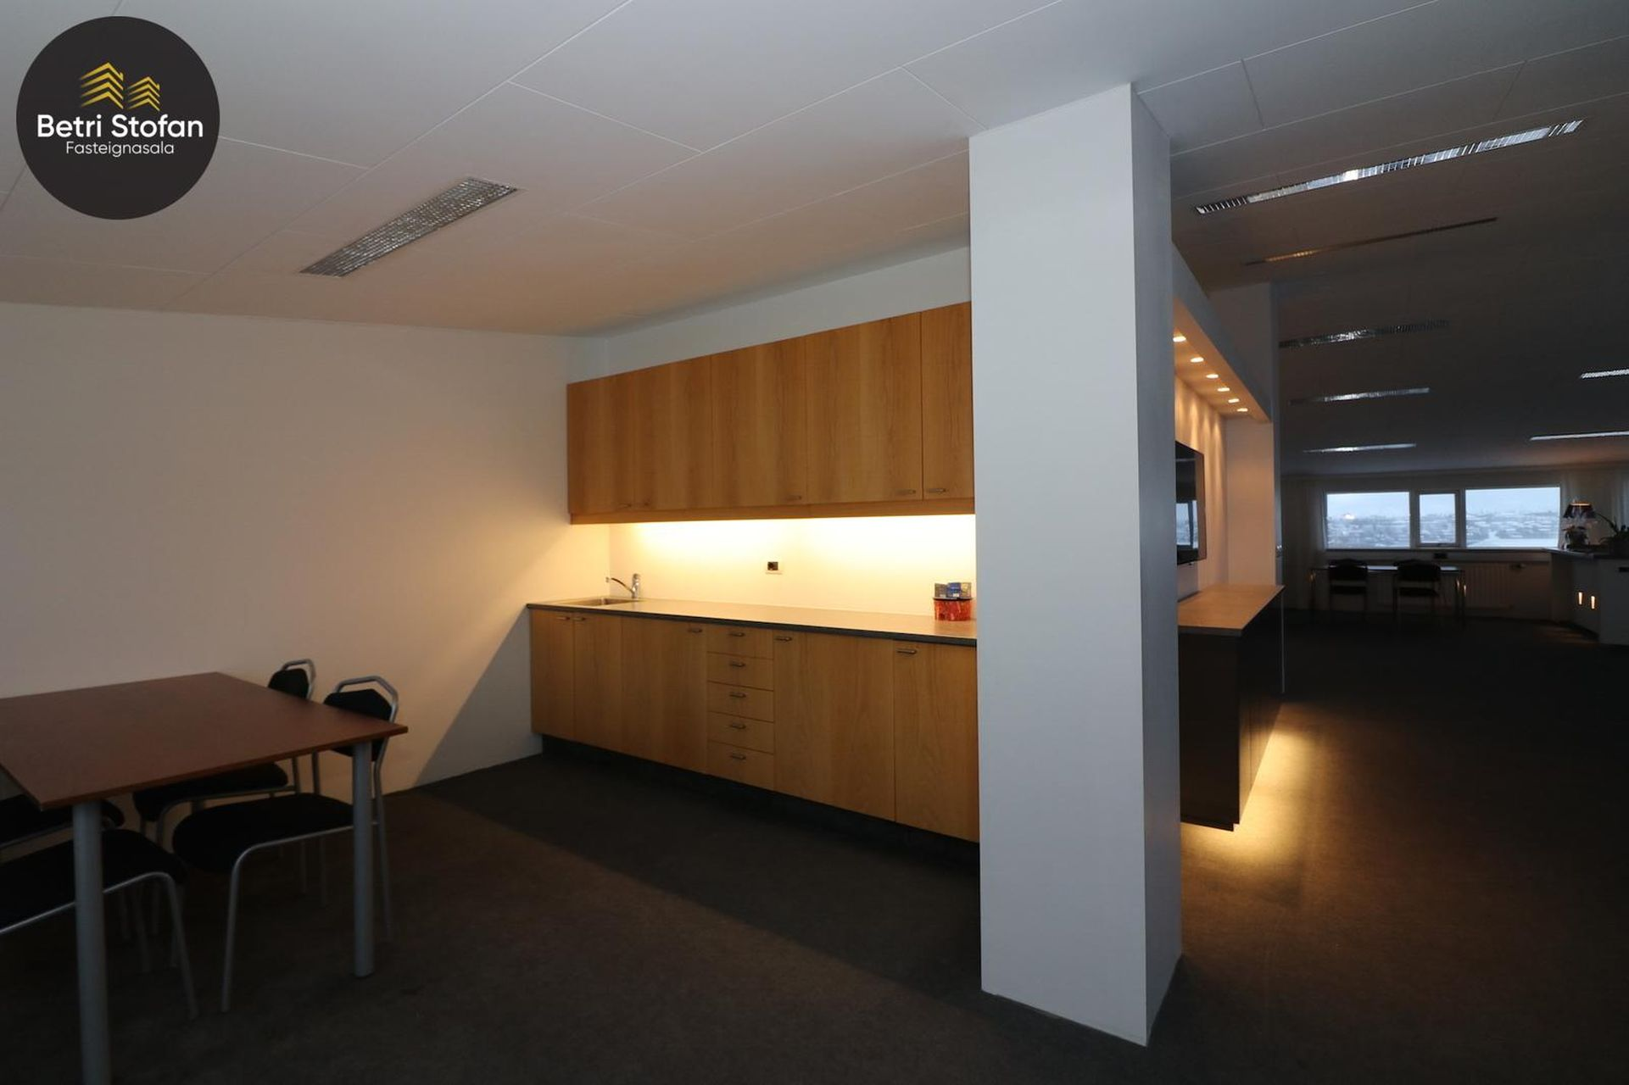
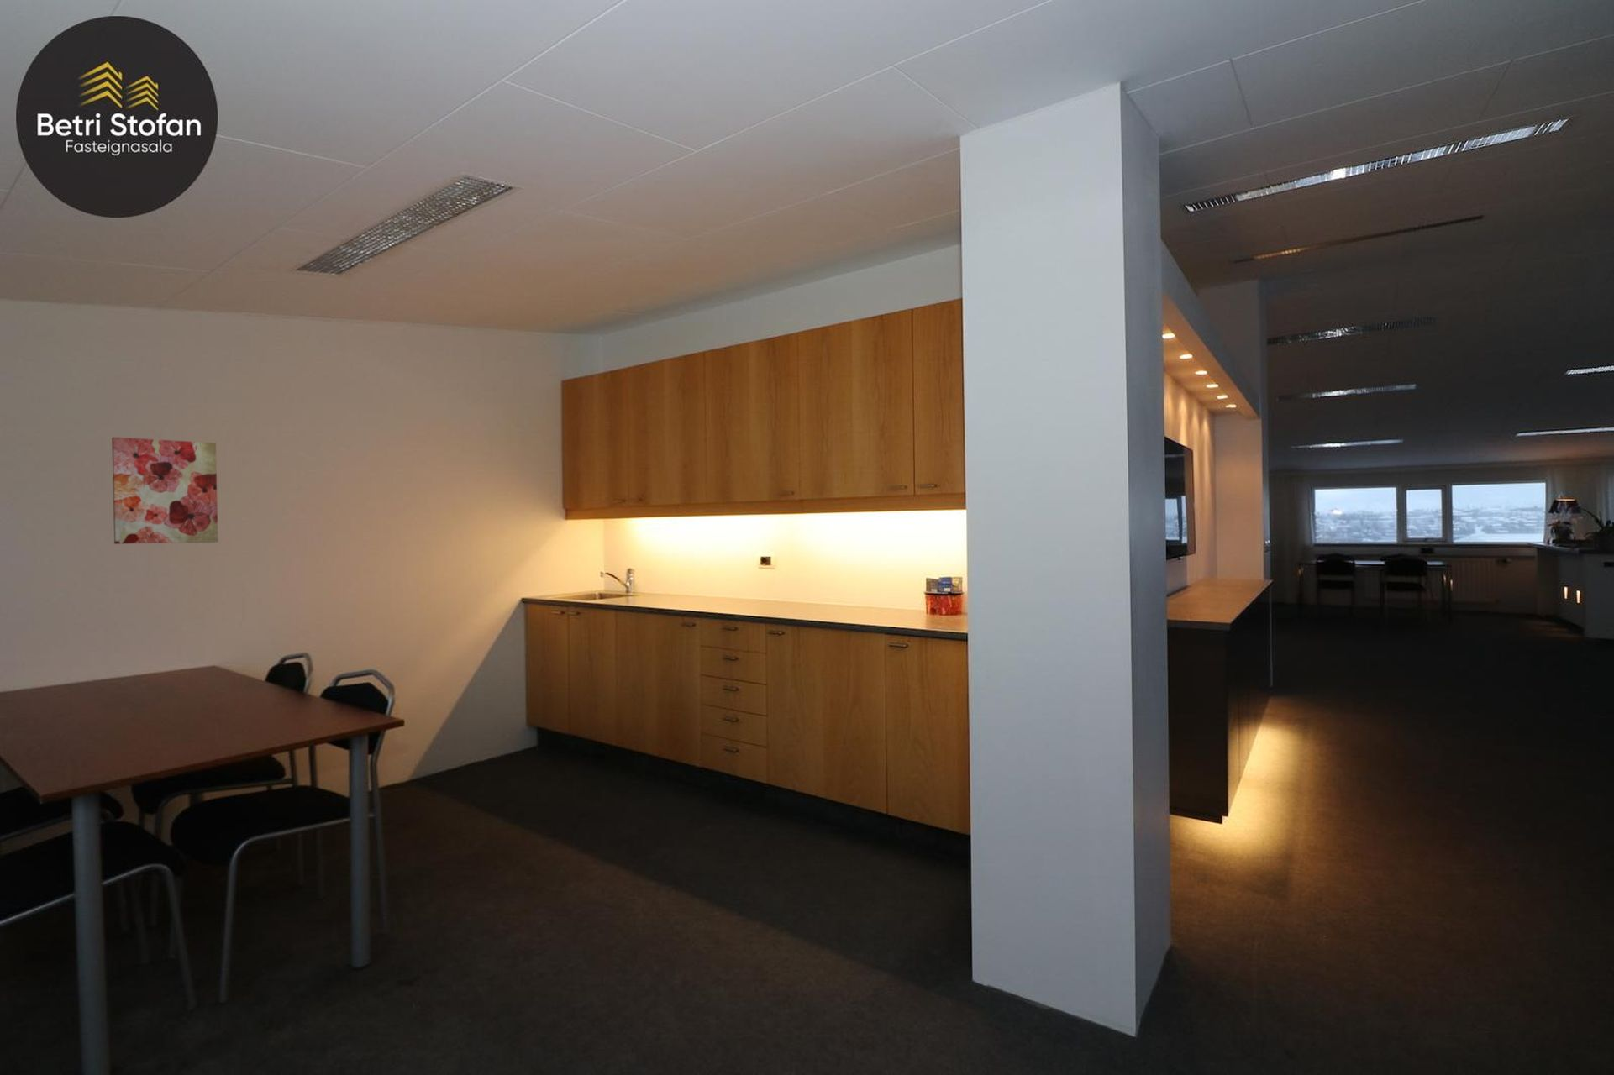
+ wall art (167, 492)
